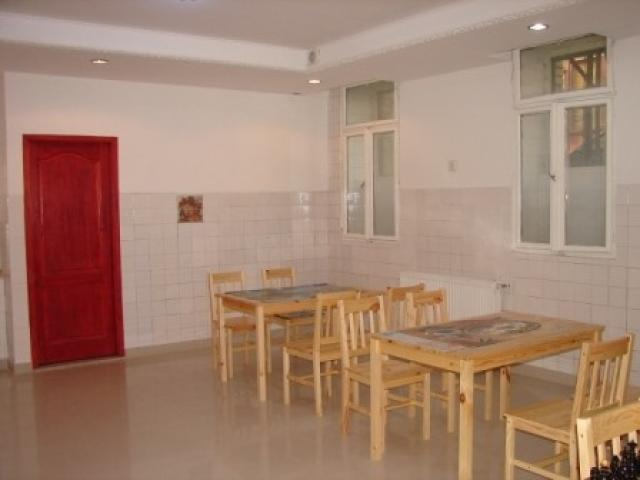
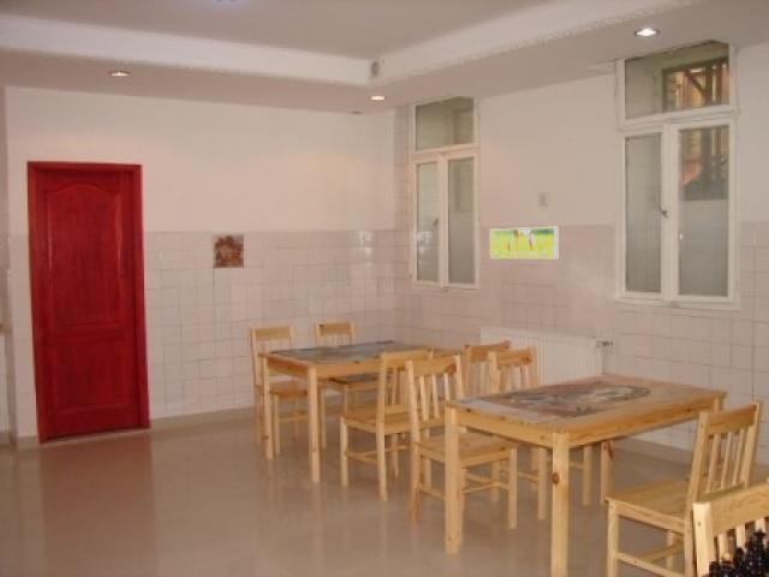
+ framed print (521, 243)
